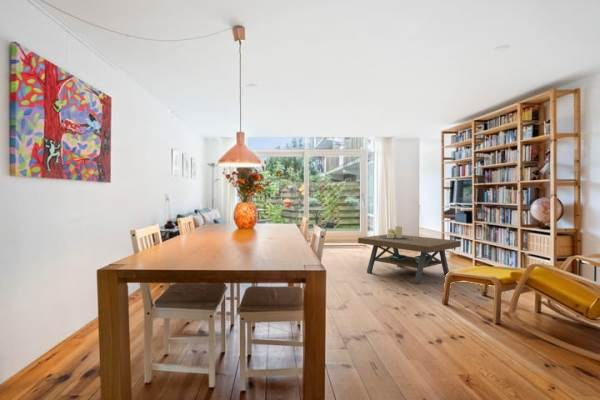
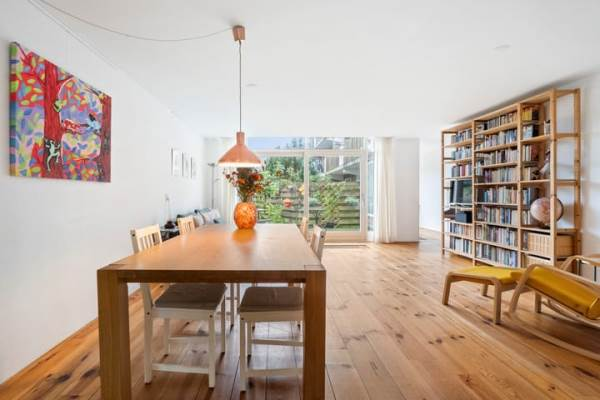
- coffee table (407, 249)
